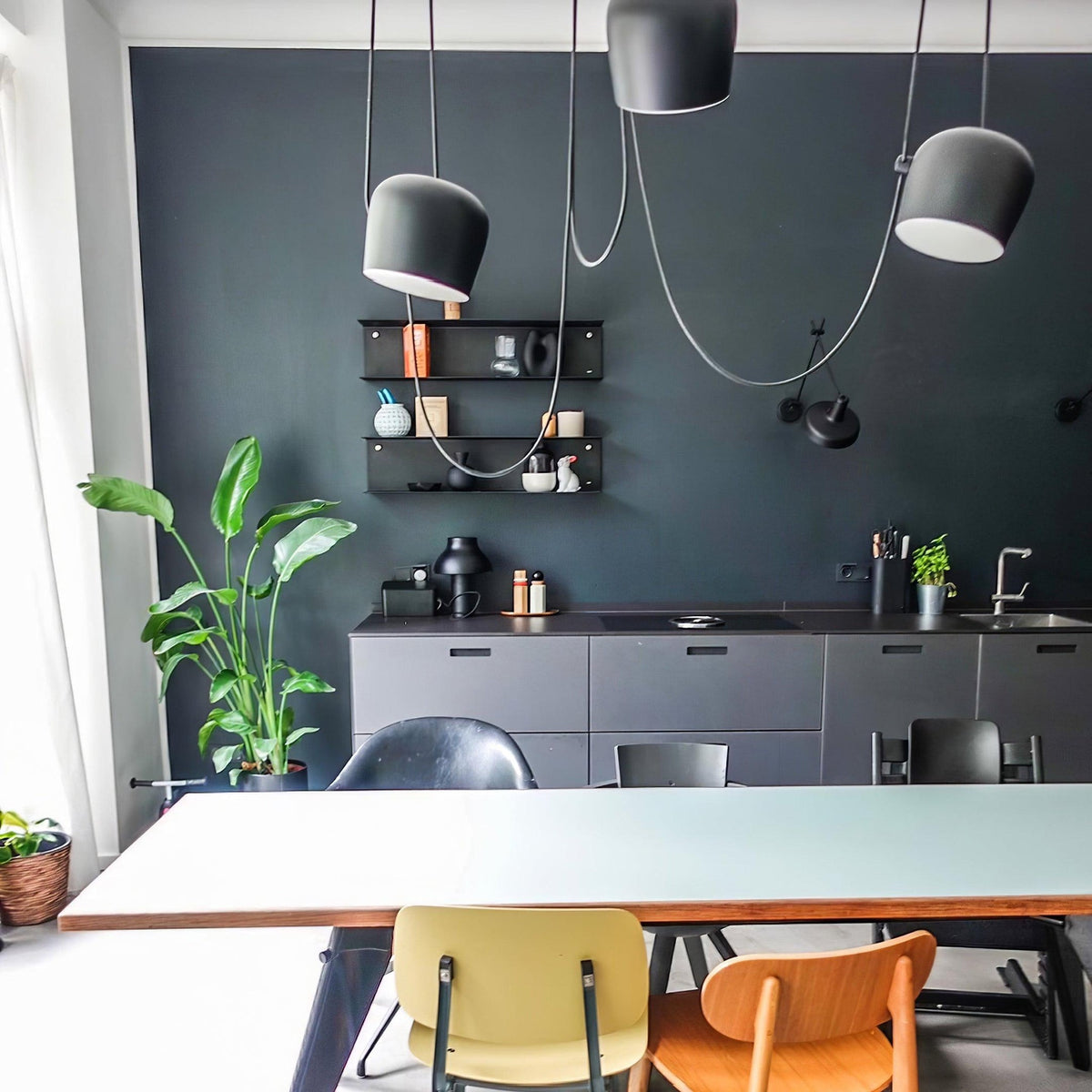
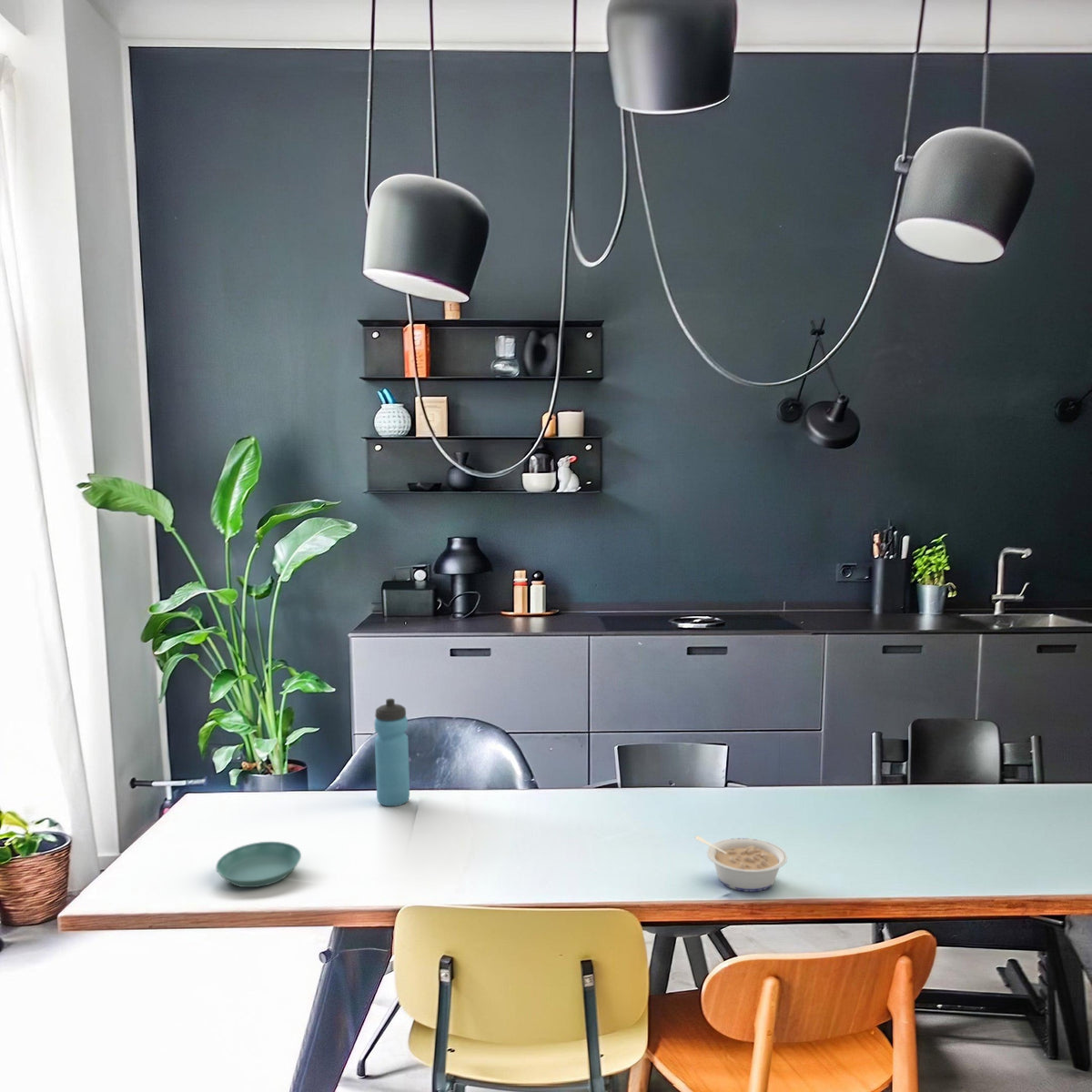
+ saucer (259, 866)
+ legume (743, 864)
+ water bottle (391, 750)
